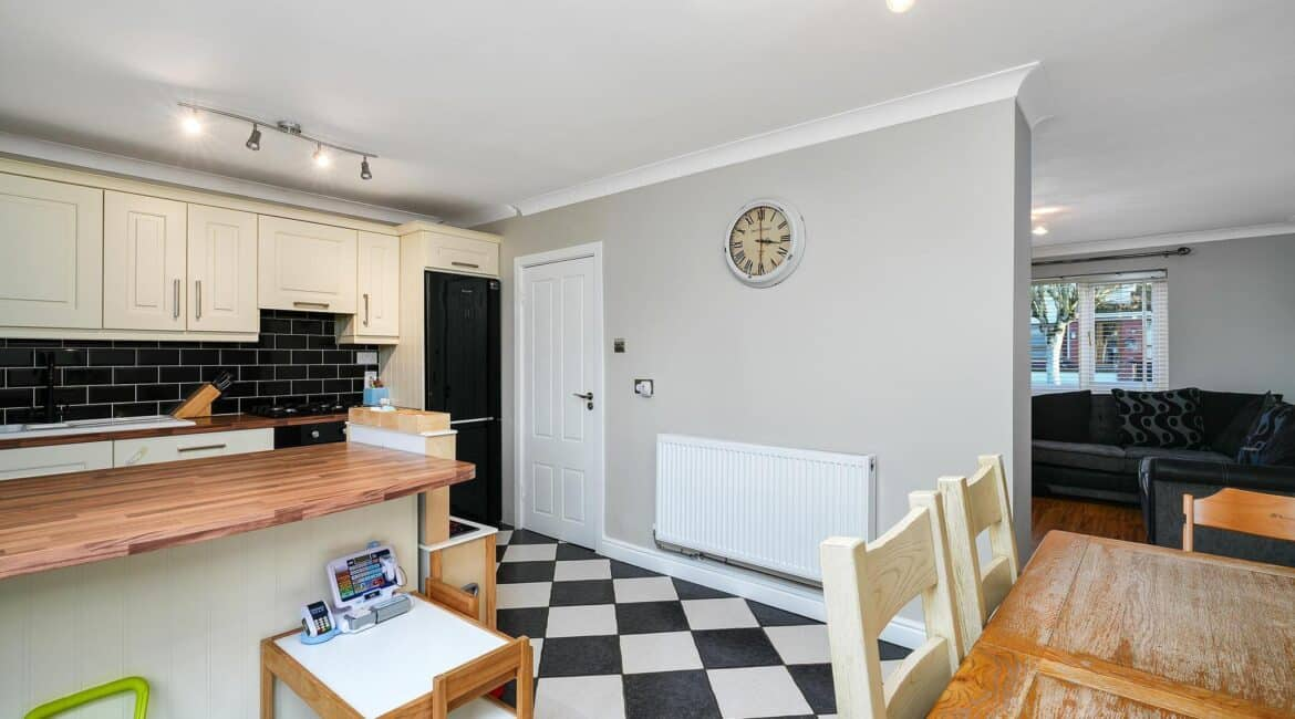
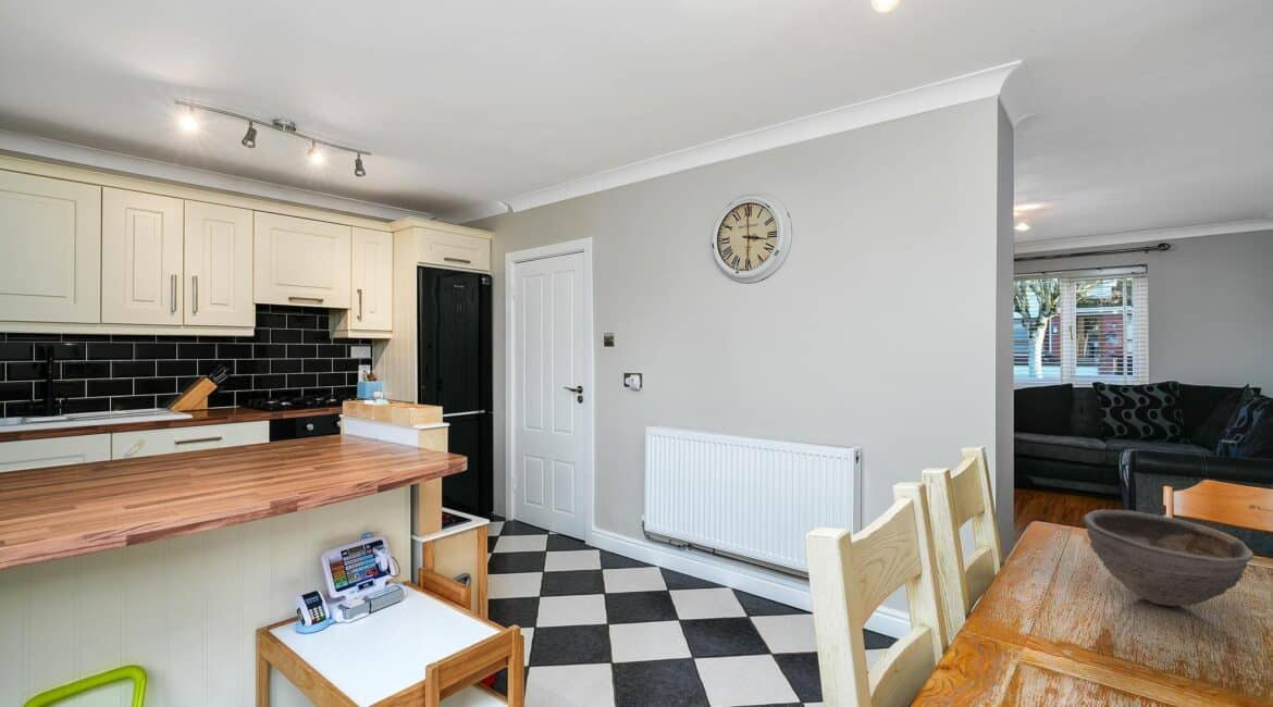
+ bowl (1162, 563)
